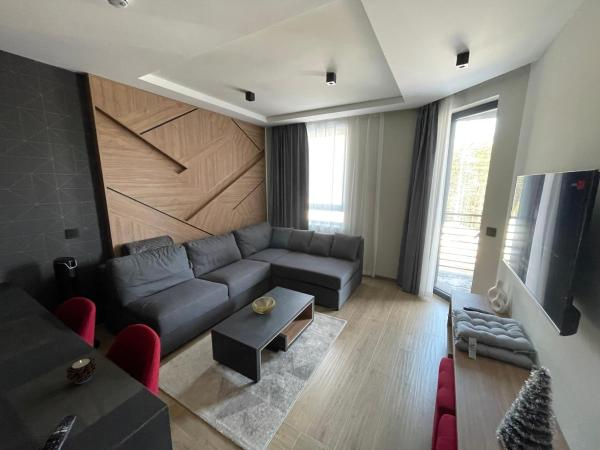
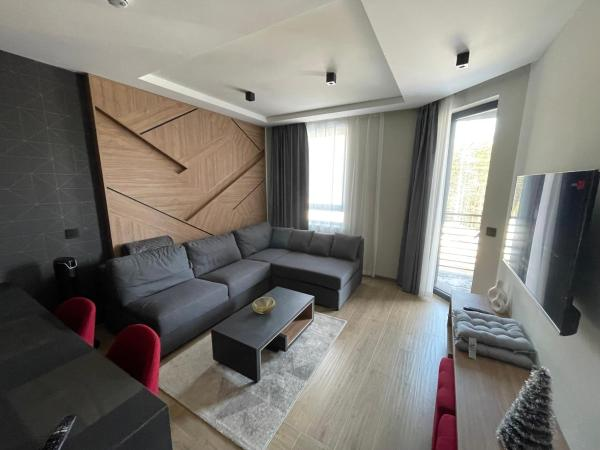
- candle (82, 369)
